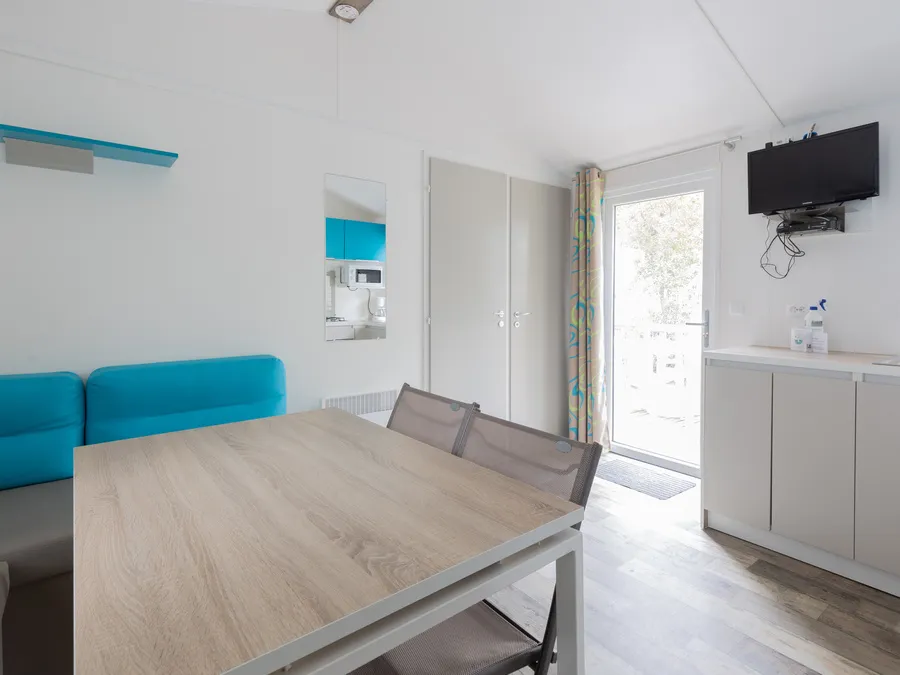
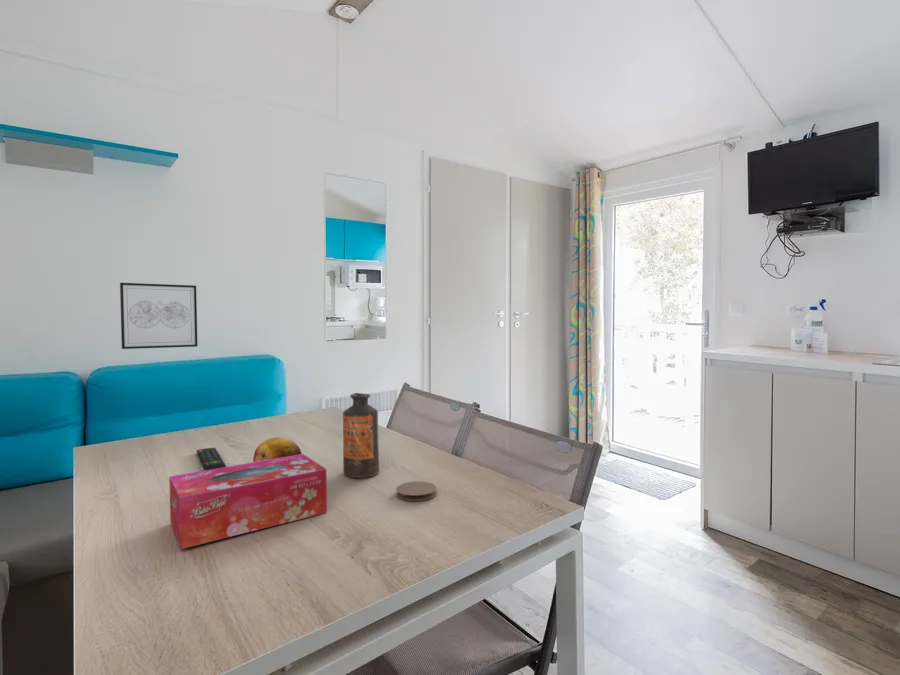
+ fruit (278, 454)
+ bottle (361, 433)
+ wall art (160, 316)
+ tissue box (250, 494)
+ coaster (416, 490)
+ remote control (210, 459)
